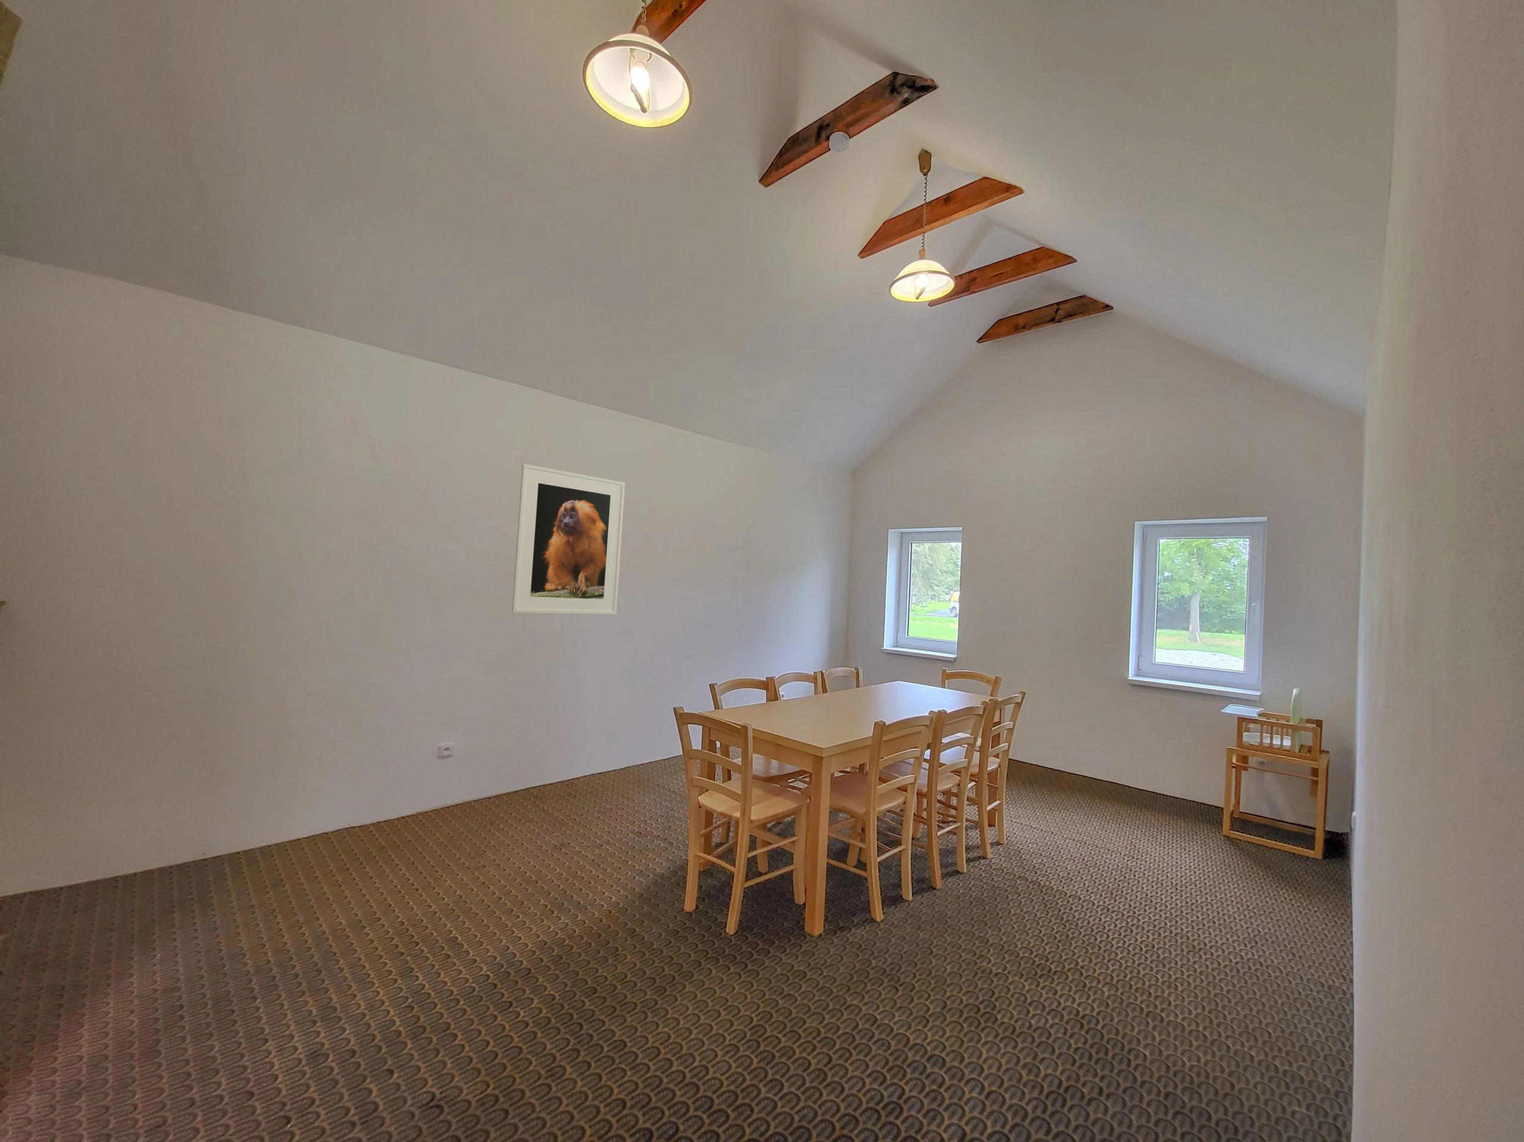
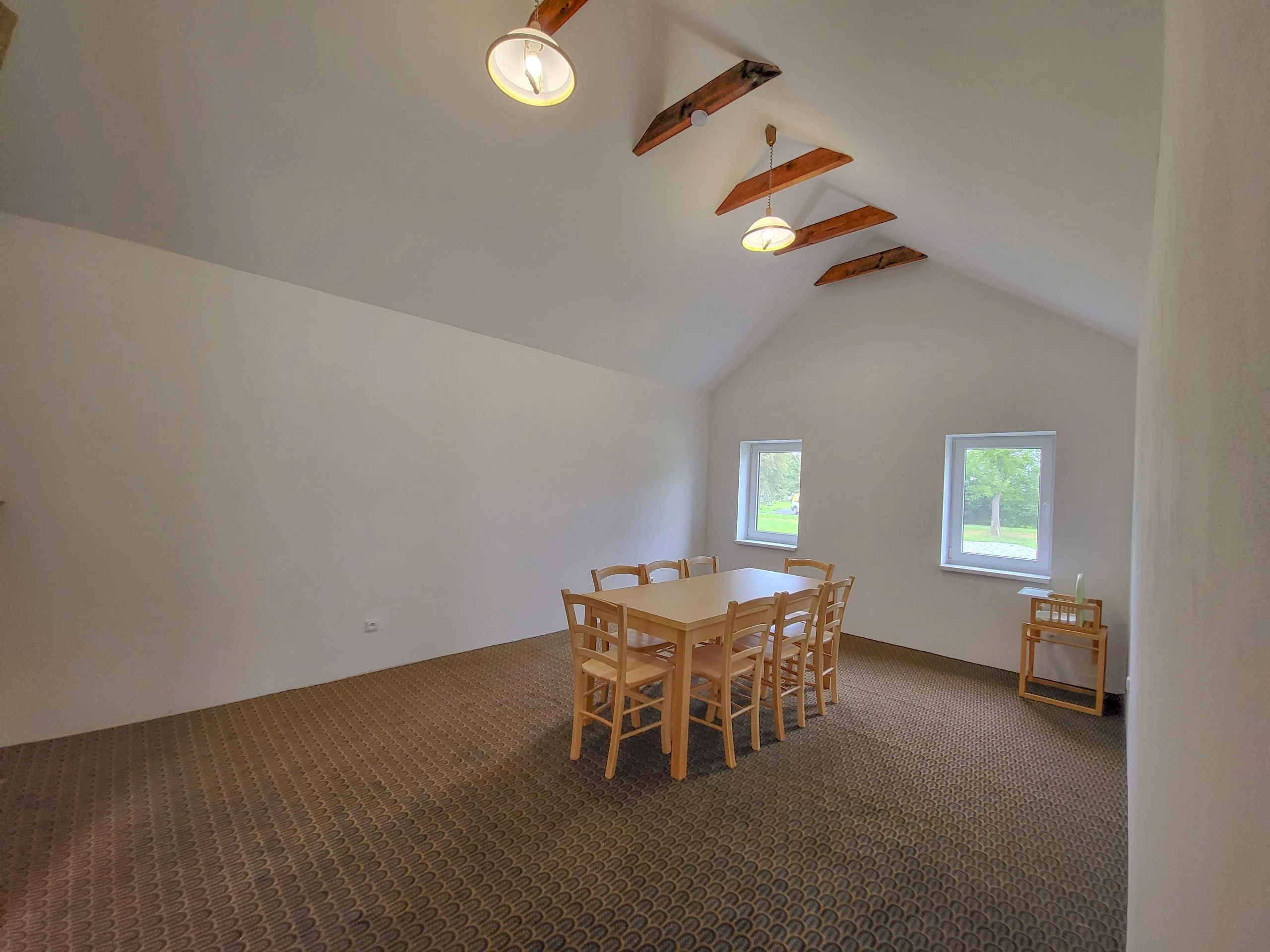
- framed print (571, 543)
